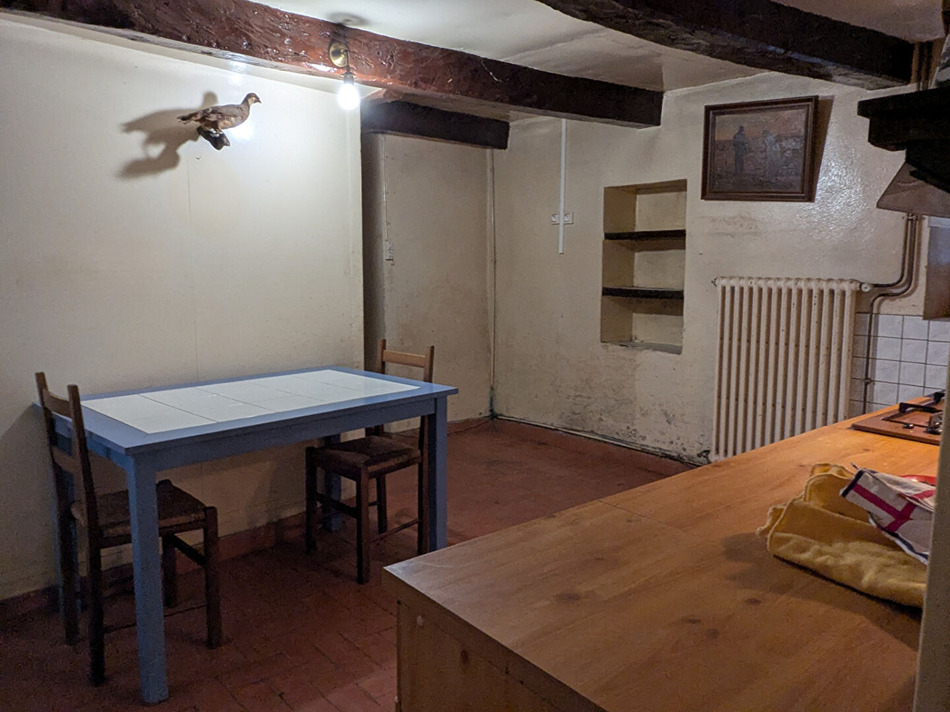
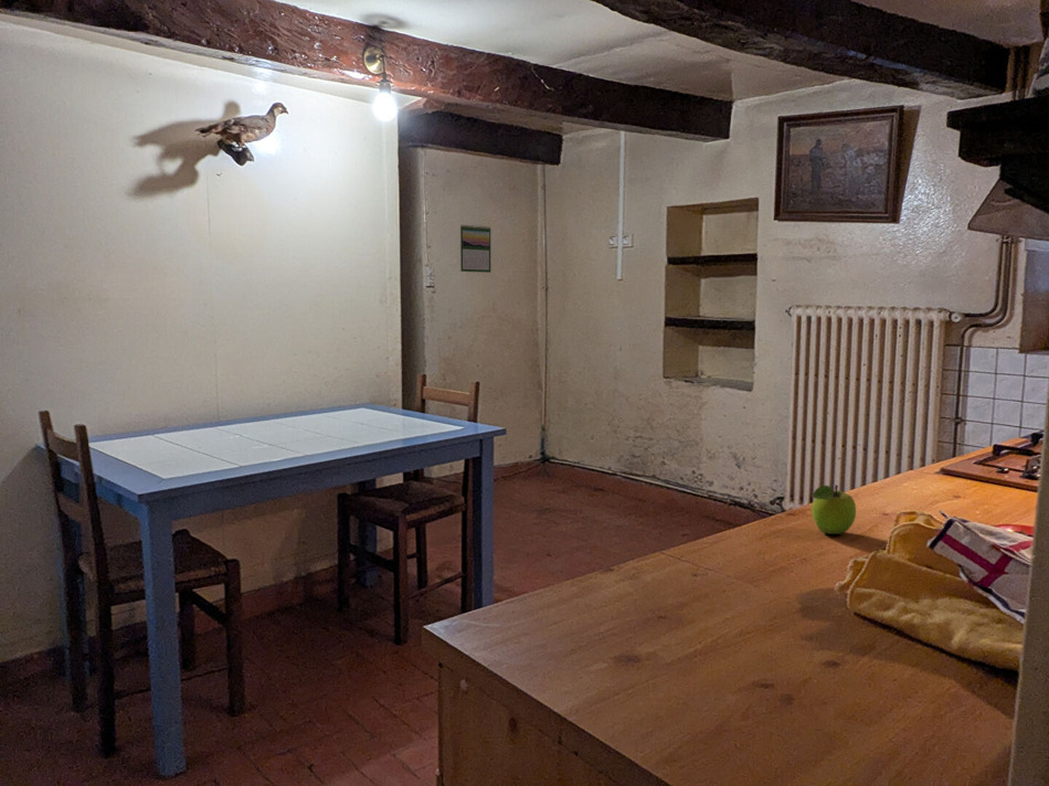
+ calendar (475, 248)
+ fruit (830, 508)
